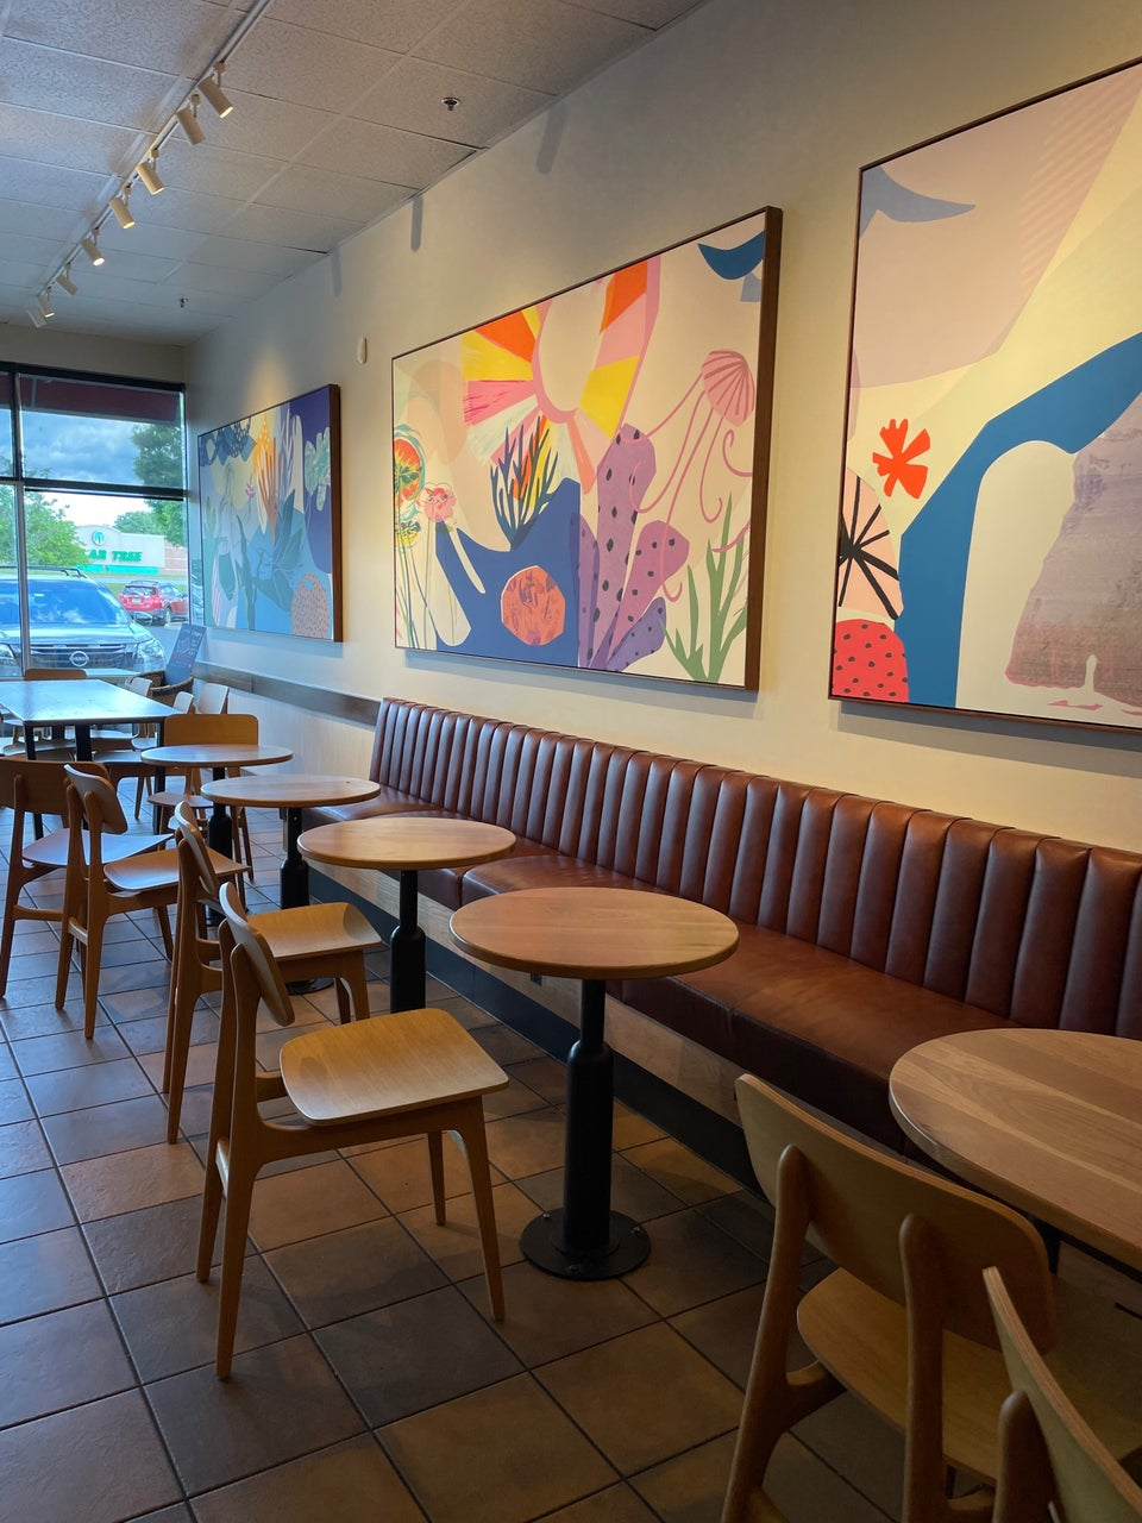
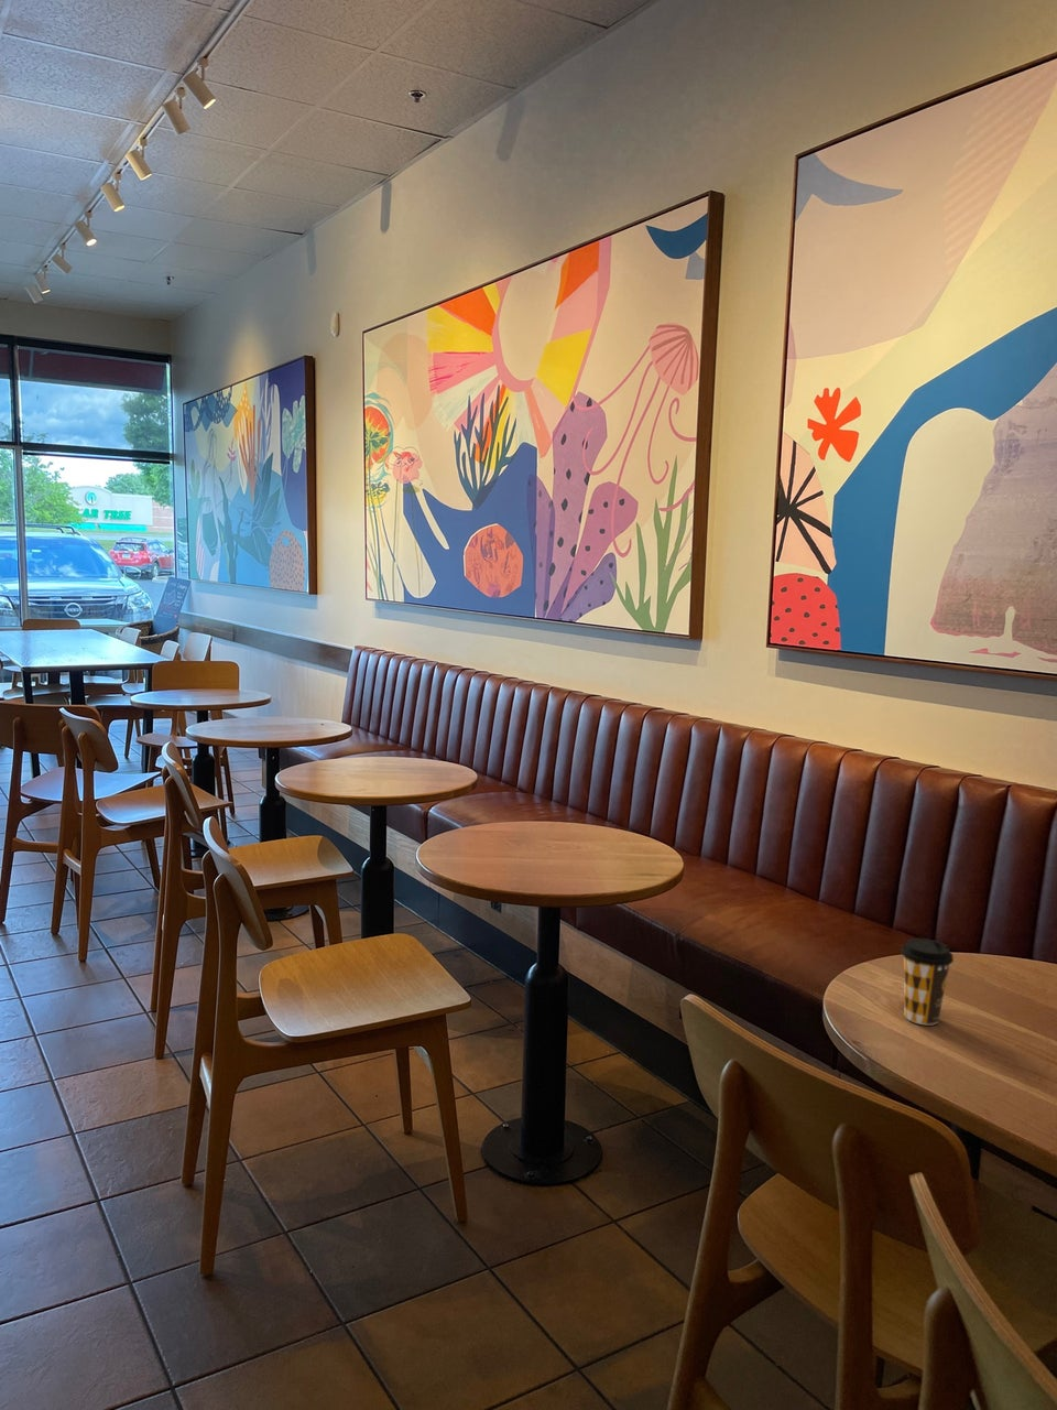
+ coffee cup (924, 981)
